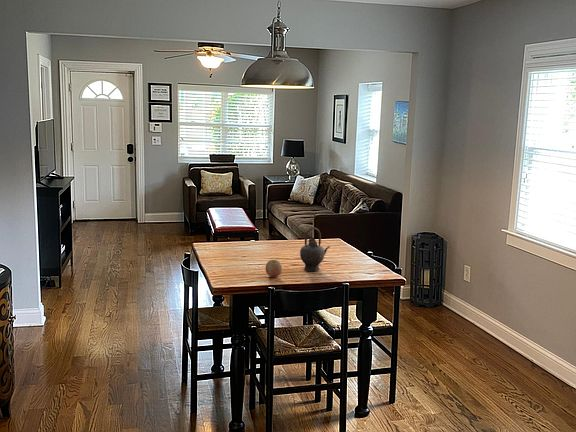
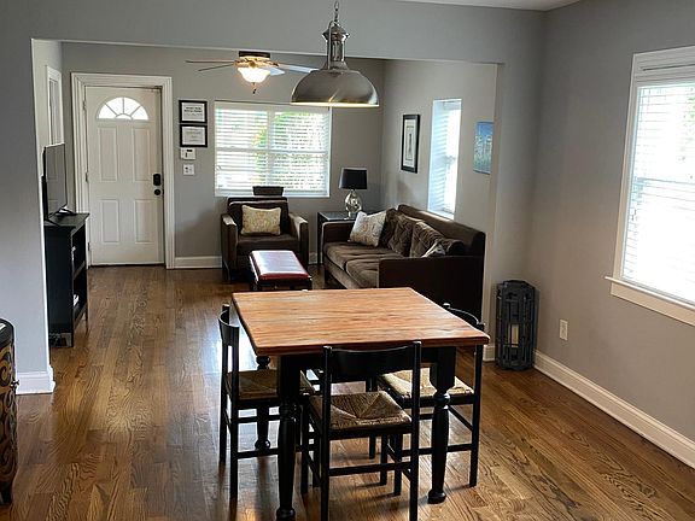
- fruit (273, 268)
- teapot (315, 249)
